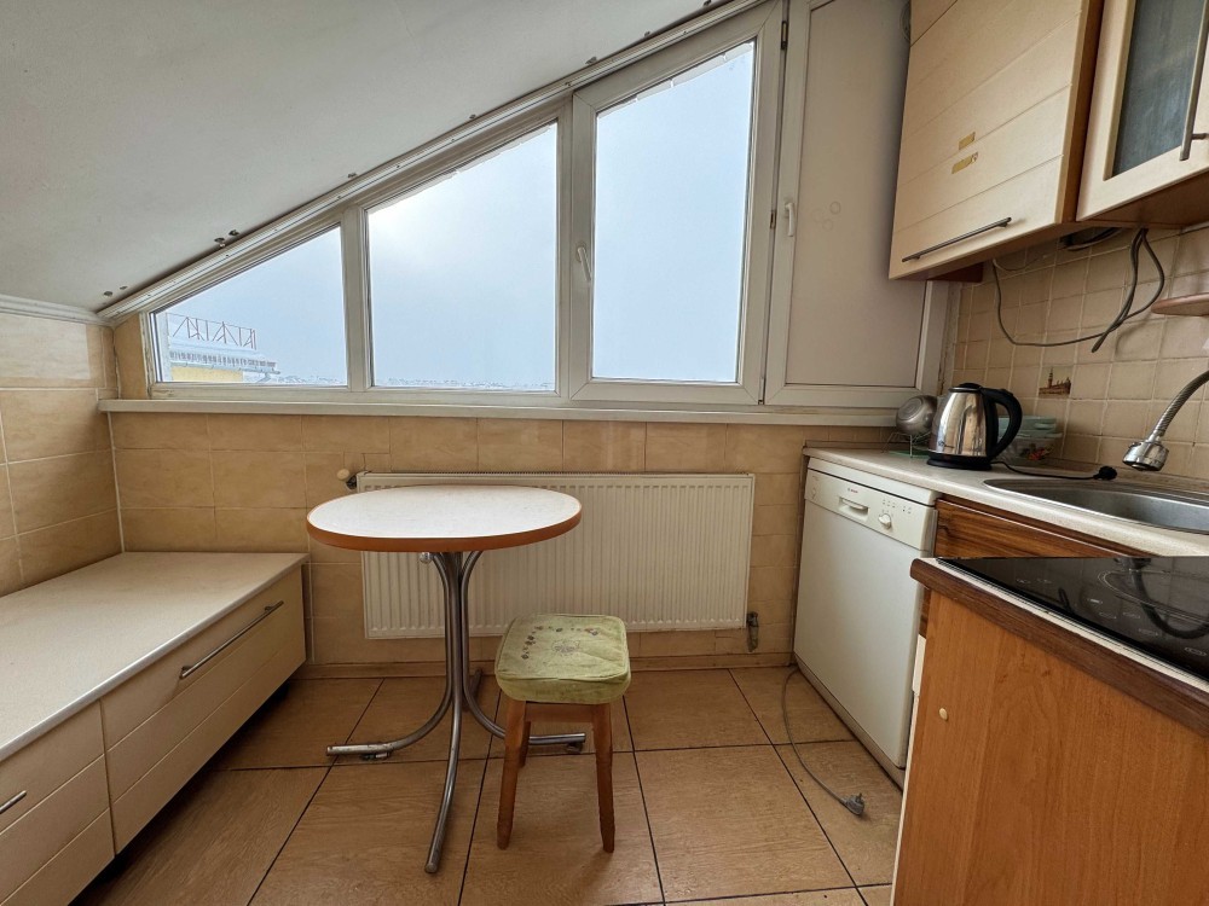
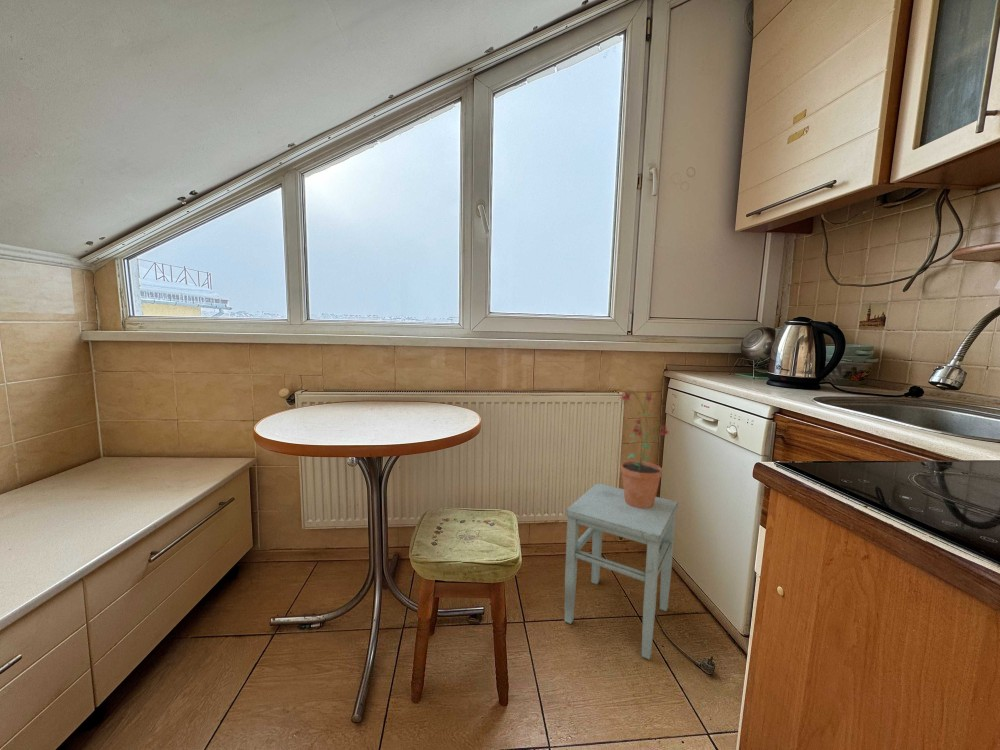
+ stool (618, 563)
+ potted plant (644, 447)
